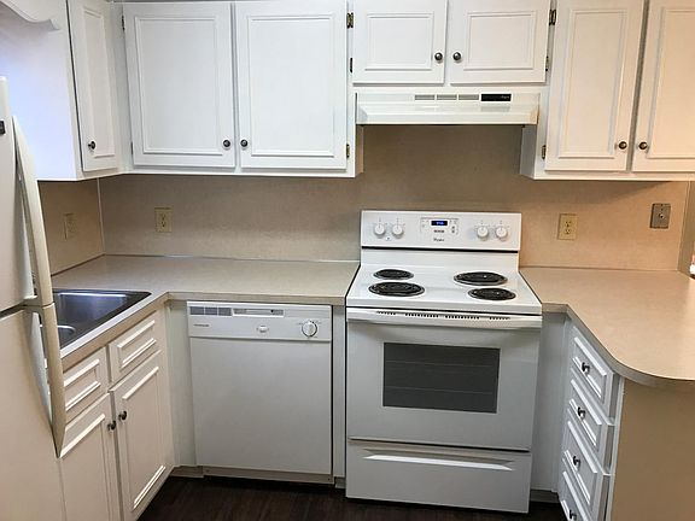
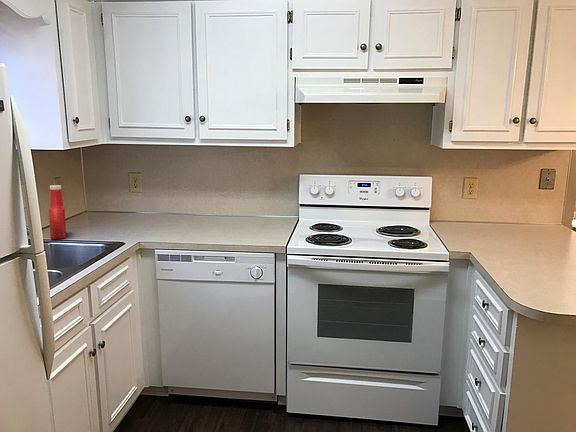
+ soap bottle (57, 211)
